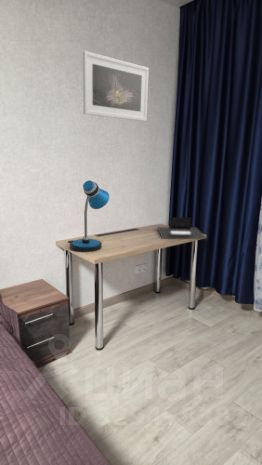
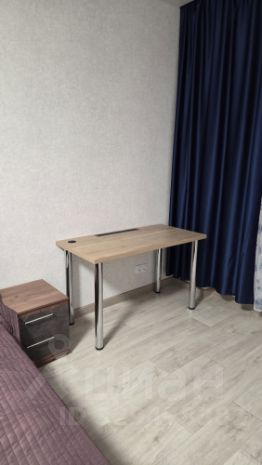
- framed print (117, 89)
- desk lamp (86, 213)
- laptop (181, 225)
